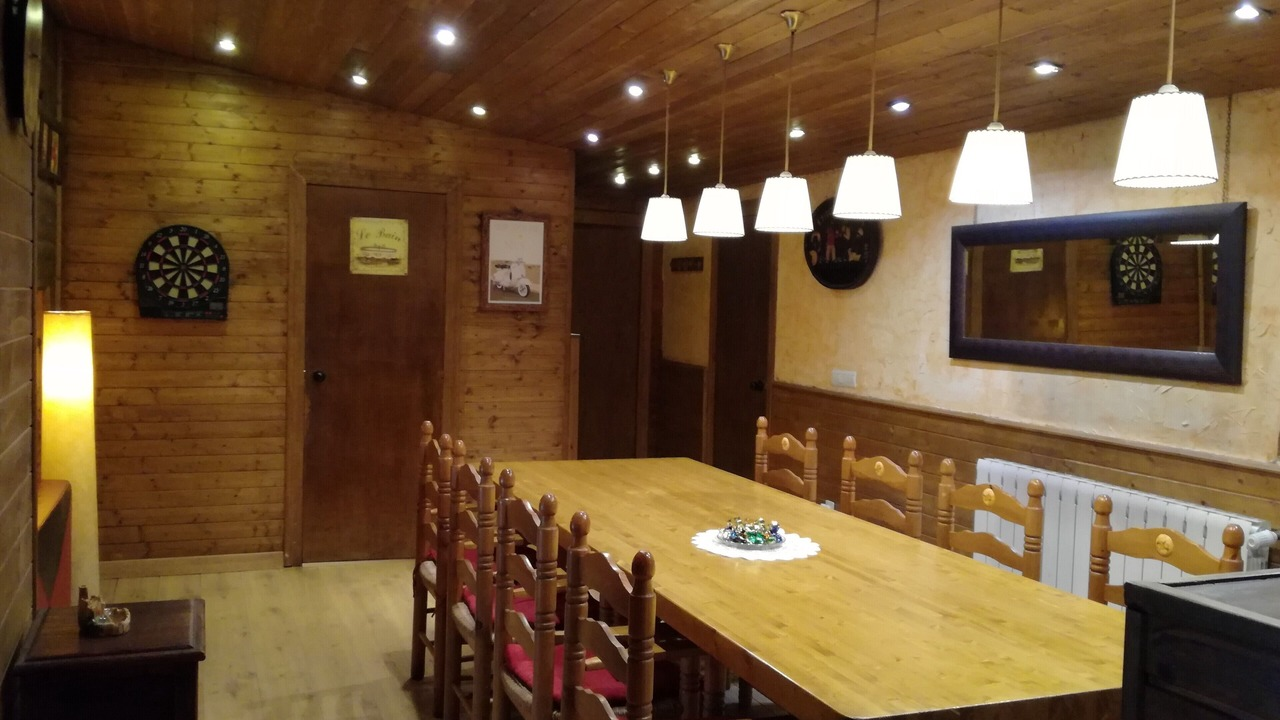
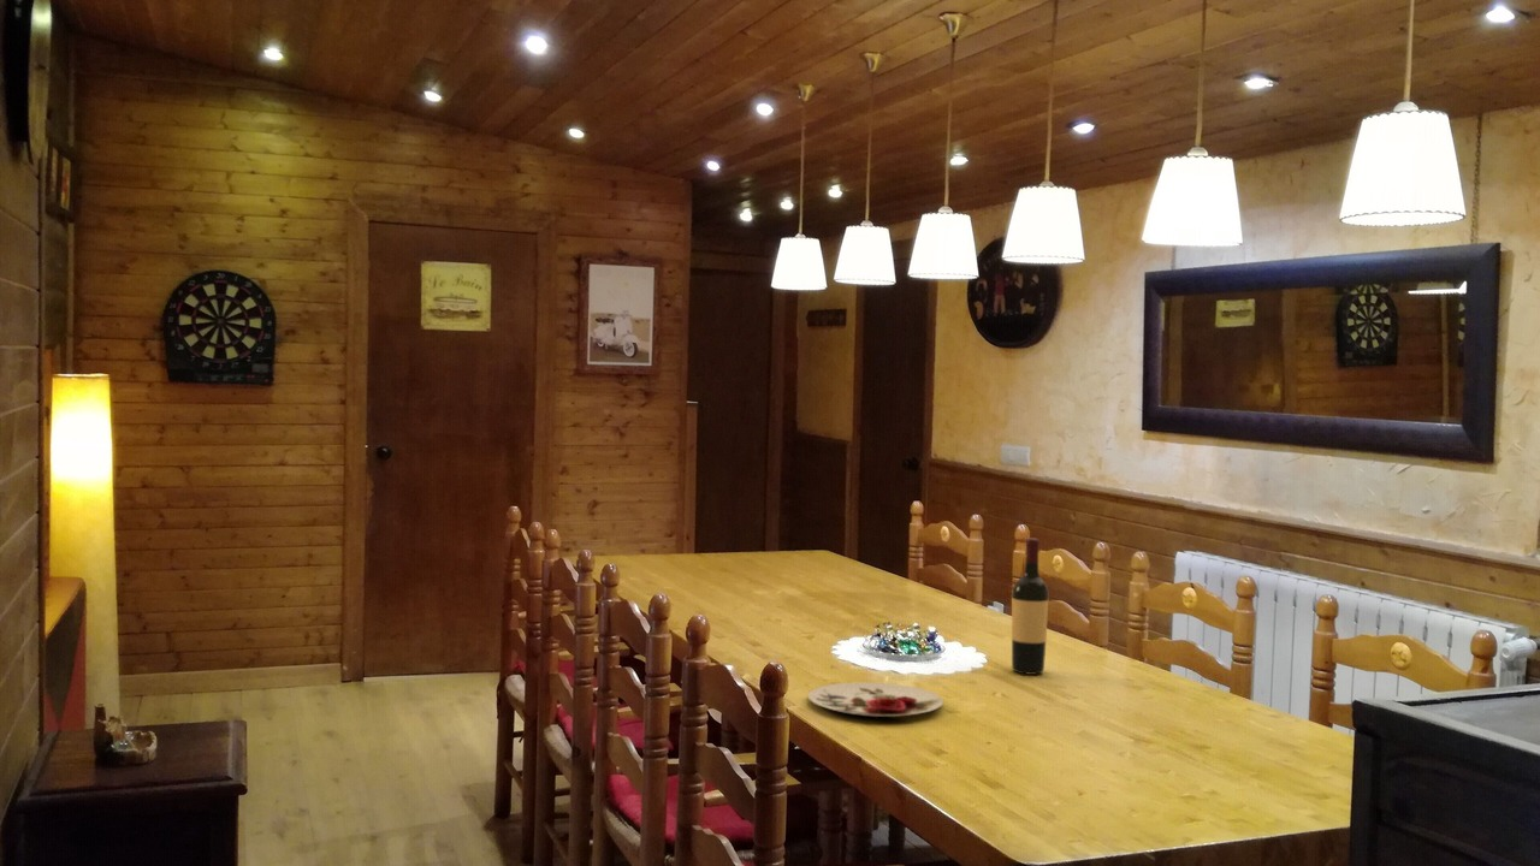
+ plate (875, 696)
+ wine bottle (1030, 605)
